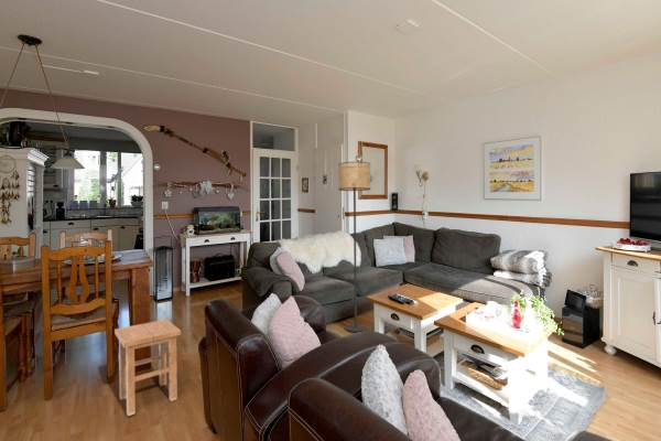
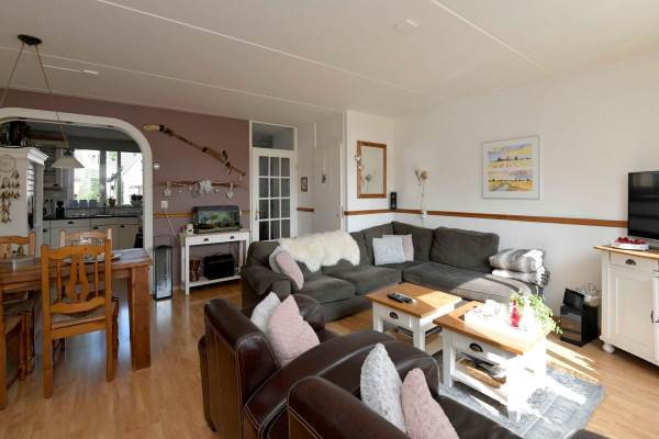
- floor lamp (355, 246)
- stool (148, 362)
